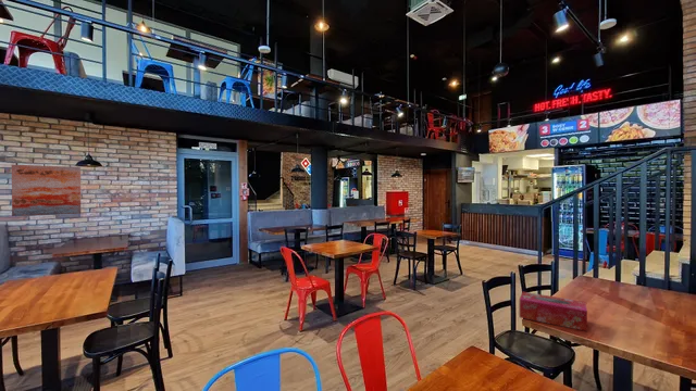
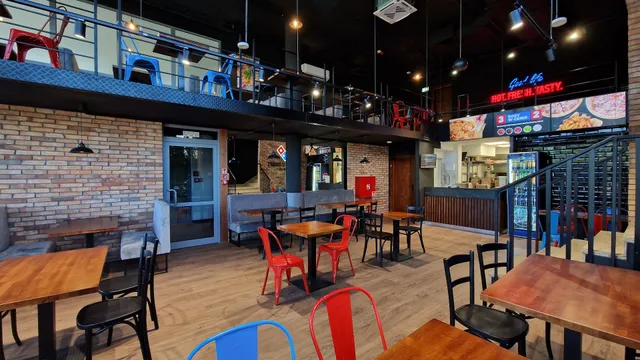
- tissue box (551, 310)
- wall art (48, 190)
